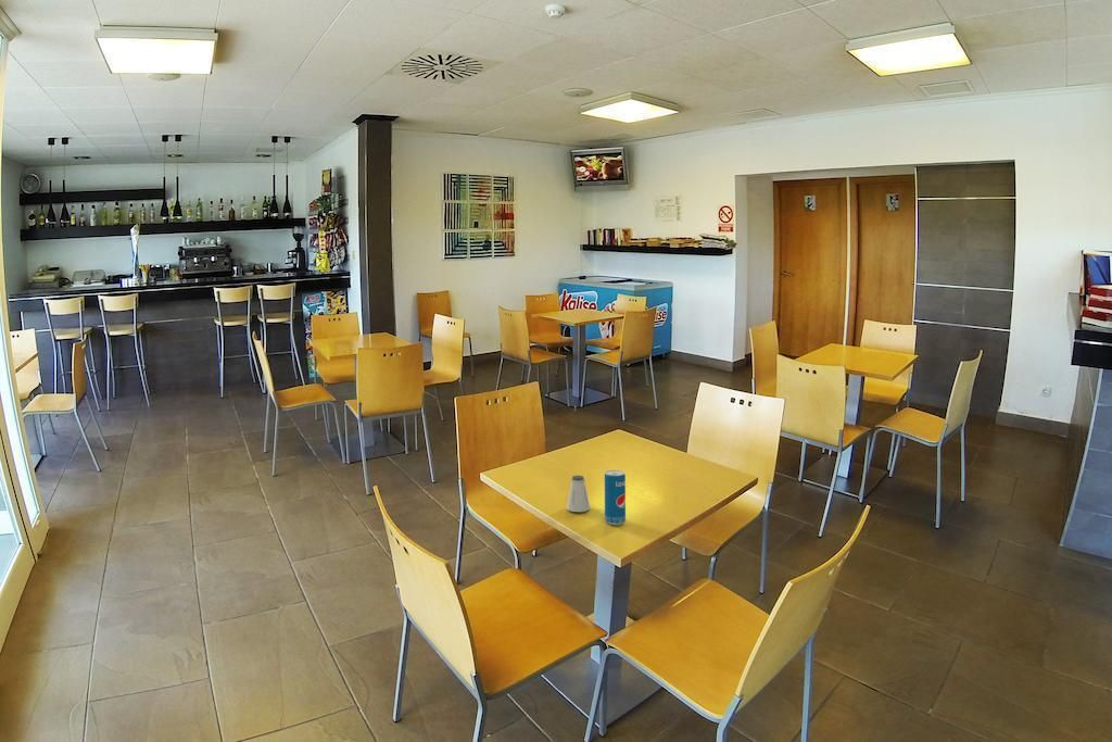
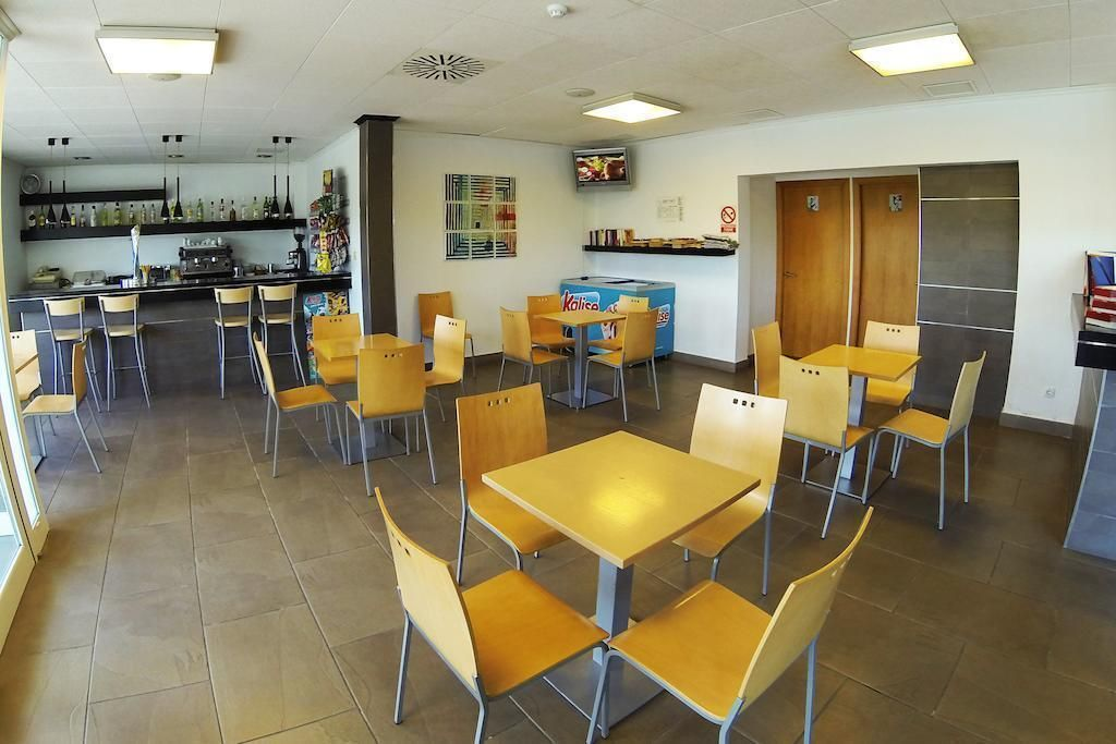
- beverage can (615, 496)
- saltshaker (578, 492)
